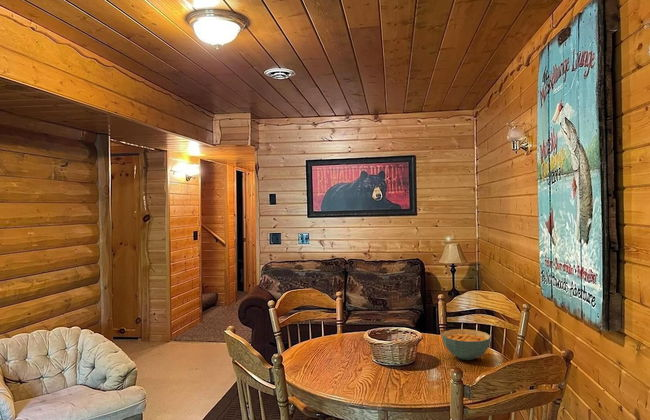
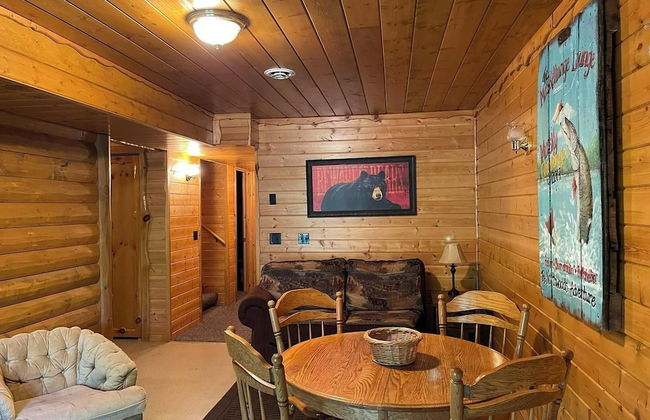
- cereal bowl (466, 346)
